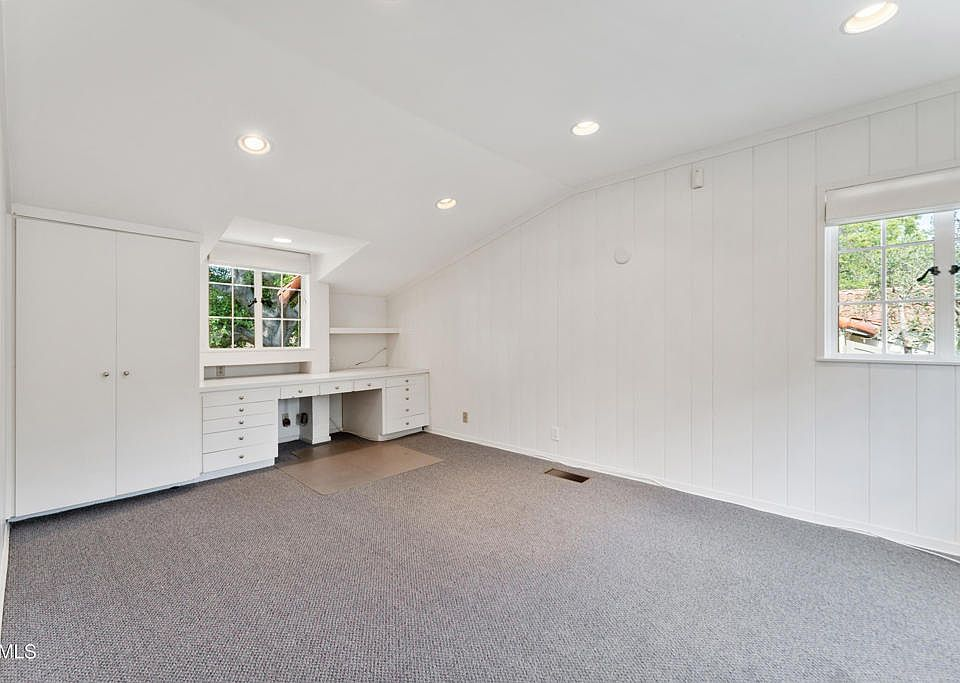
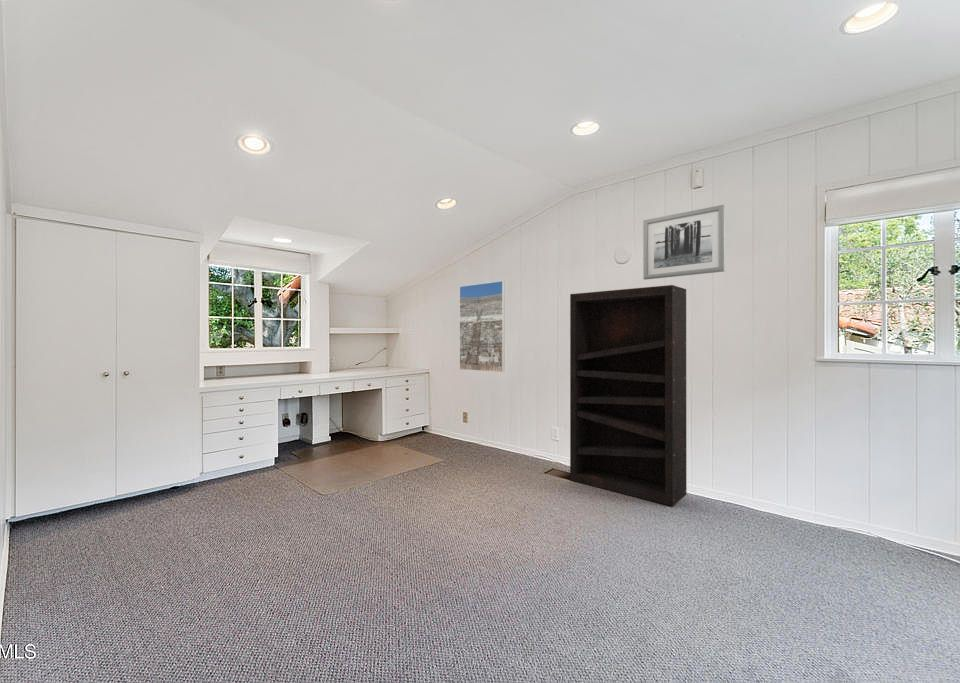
+ bookshelf (625, 389)
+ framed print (481, 327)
+ wall art (681, 244)
